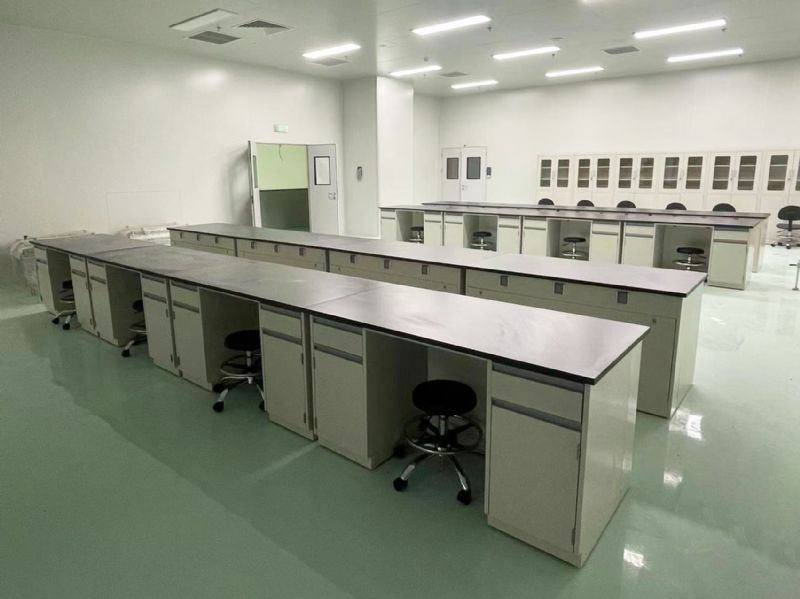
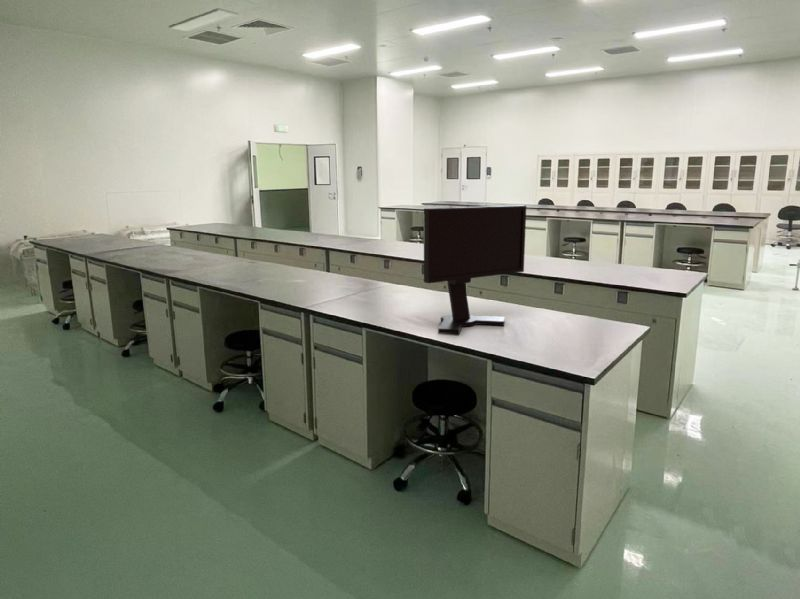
+ monitor (466, 267)
